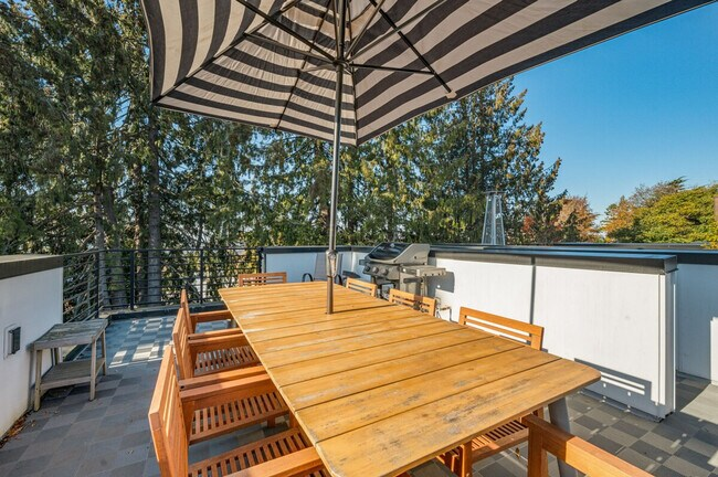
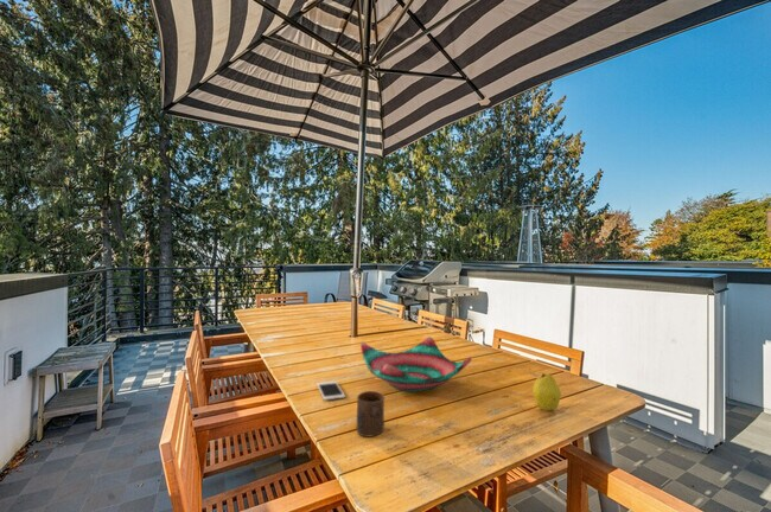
+ cell phone (330, 390)
+ decorative bowl (412, 365)
+ fruit (546, 390)
+ cup (369, 412)
